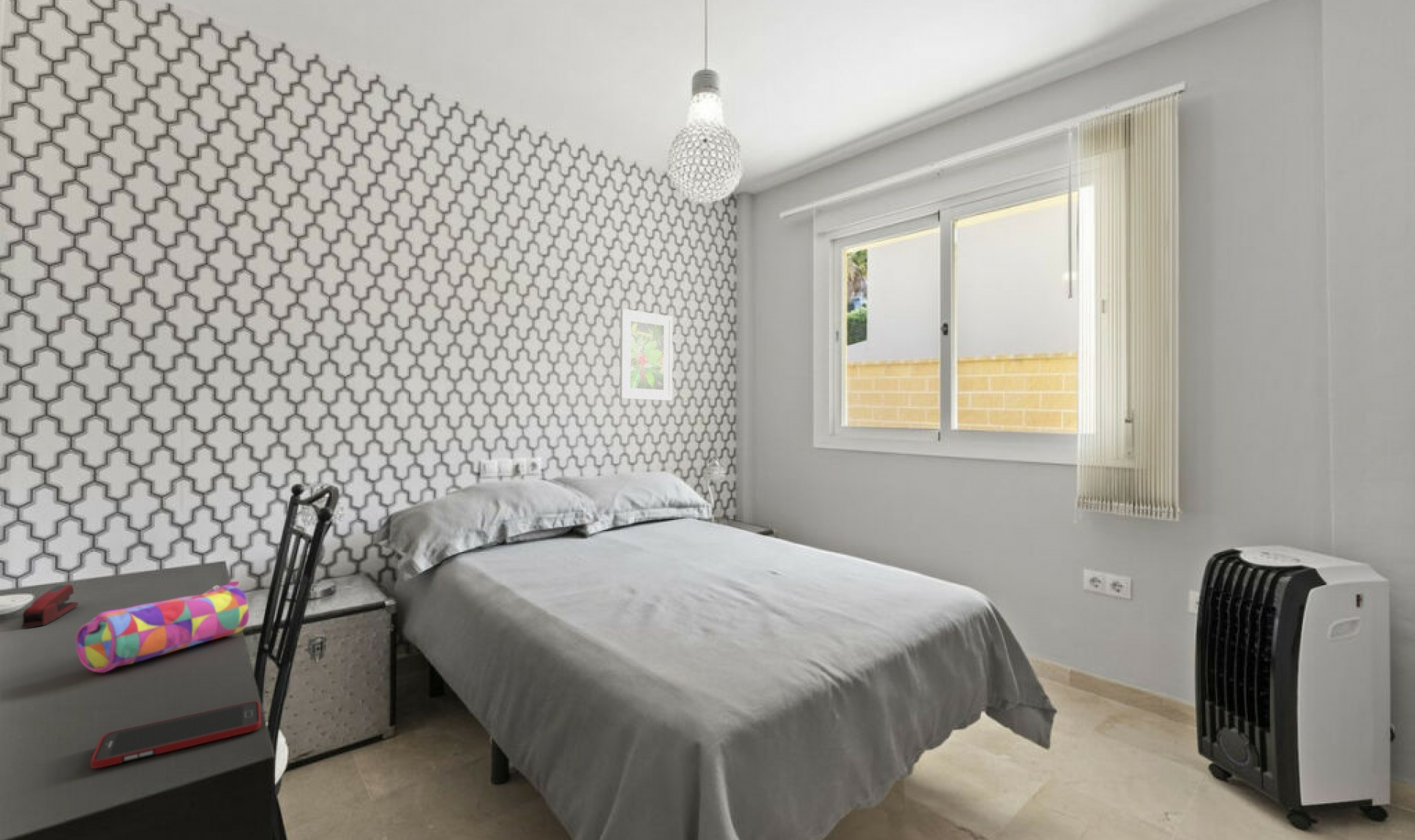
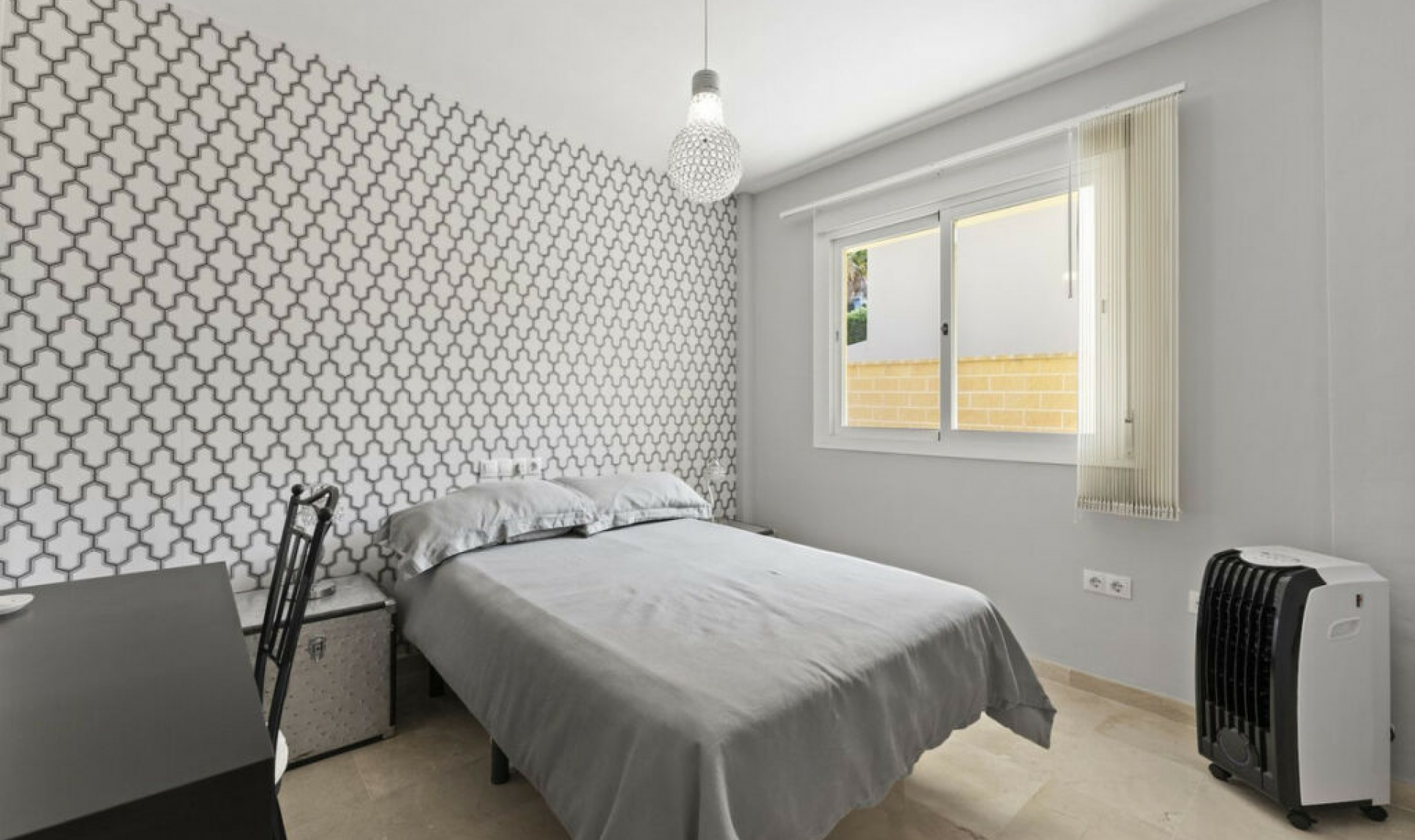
- cell phone (183, 732)
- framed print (647, 356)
- pencil case (171, 623)
- stapler (51, 603)
